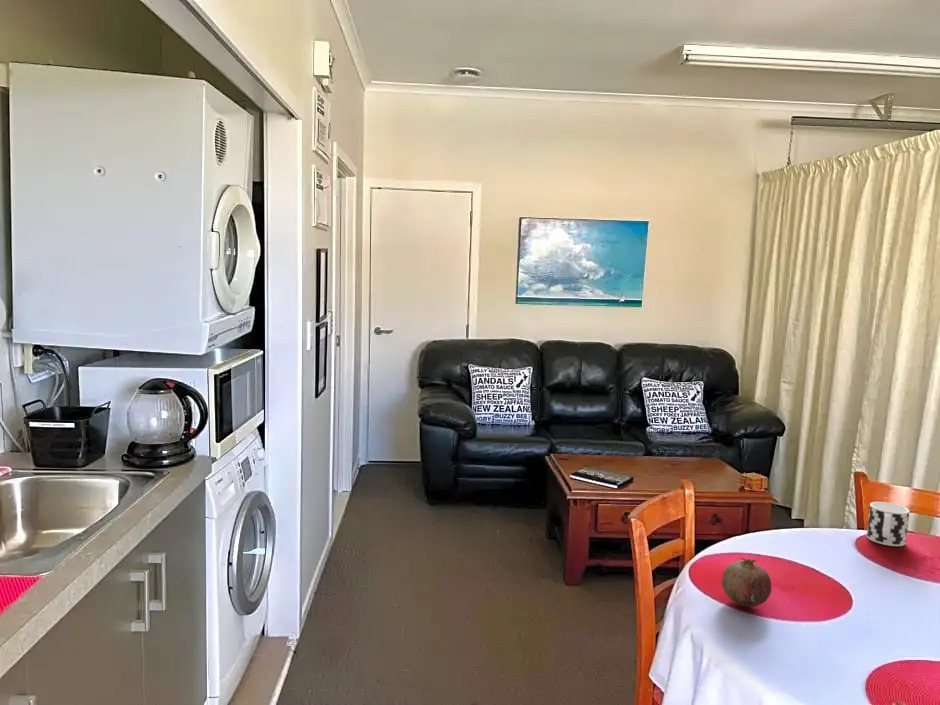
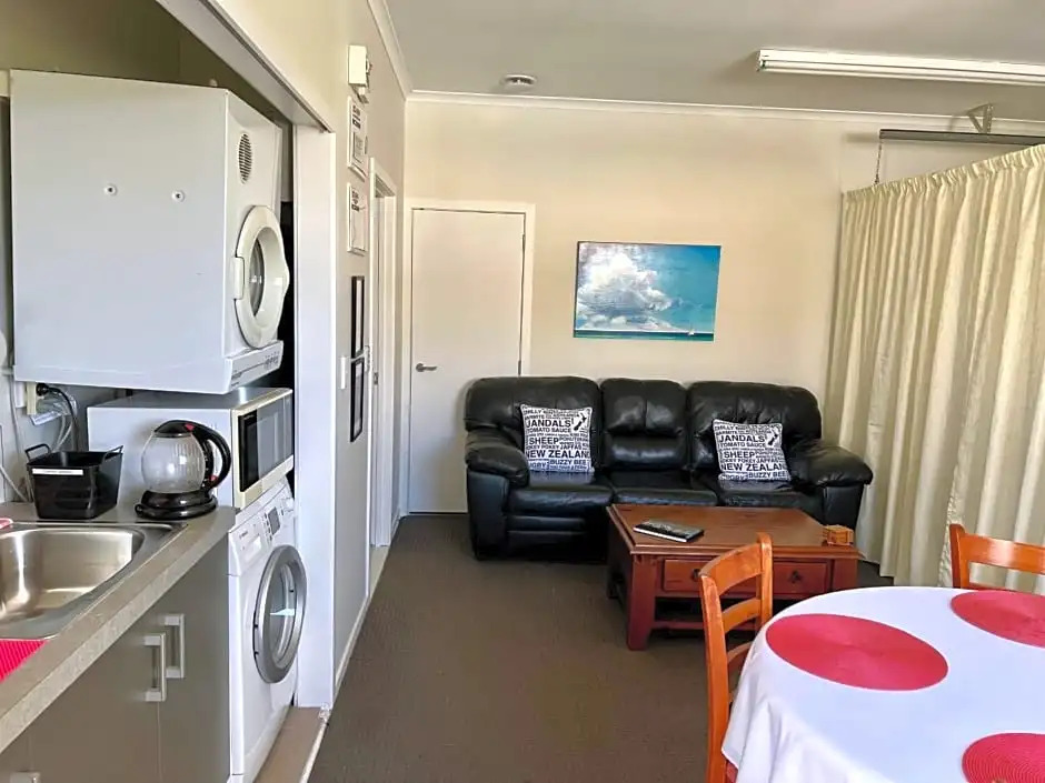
- cup (887, 525)
- fruit (746, 581)
